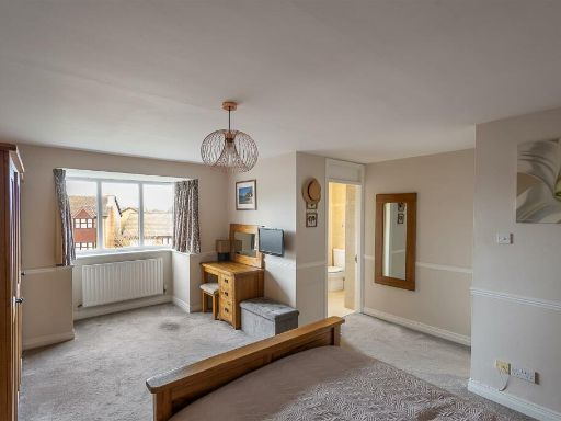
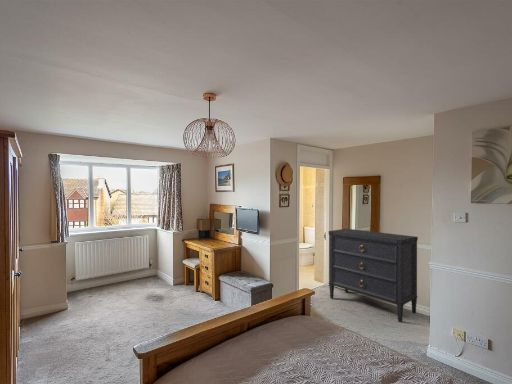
+ dresser (369, 269)
